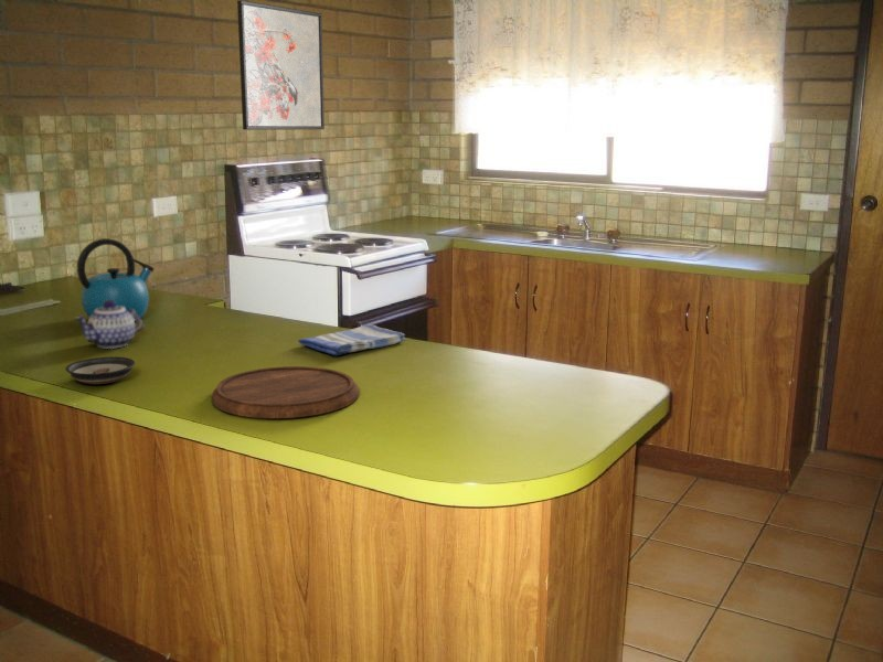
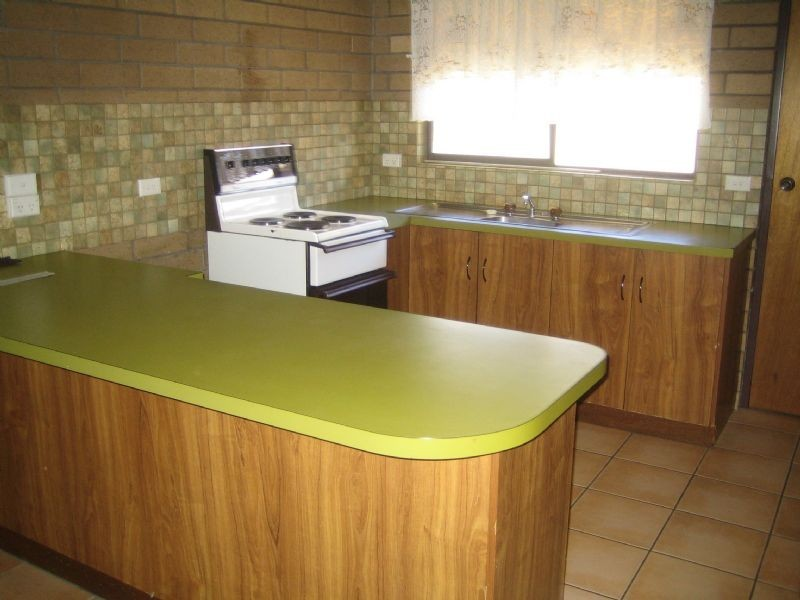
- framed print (284, 68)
- saucer (100, 372)
- cutting board (286, 389)
- kettle (117, 279)
- dish towel (352, 338)
- teapot (109, 322)
